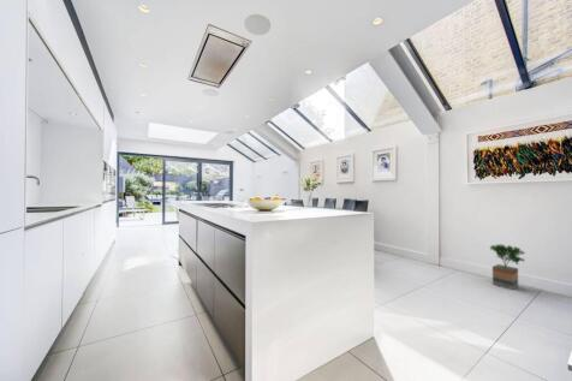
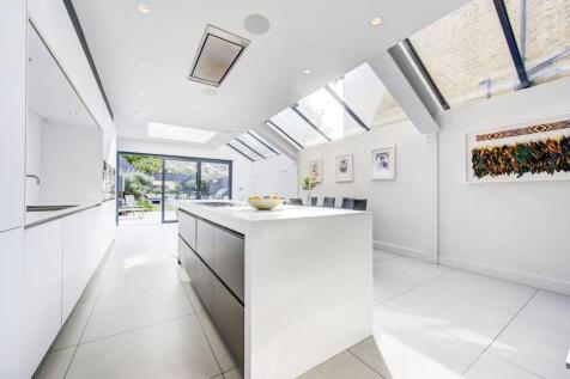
- potted tree (506, 264)
